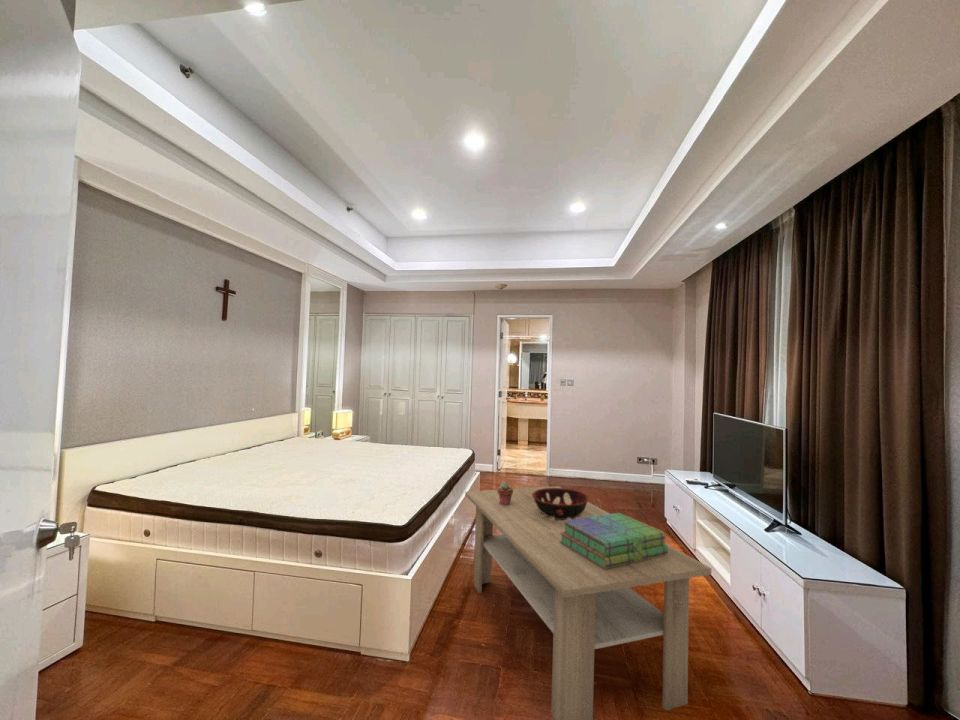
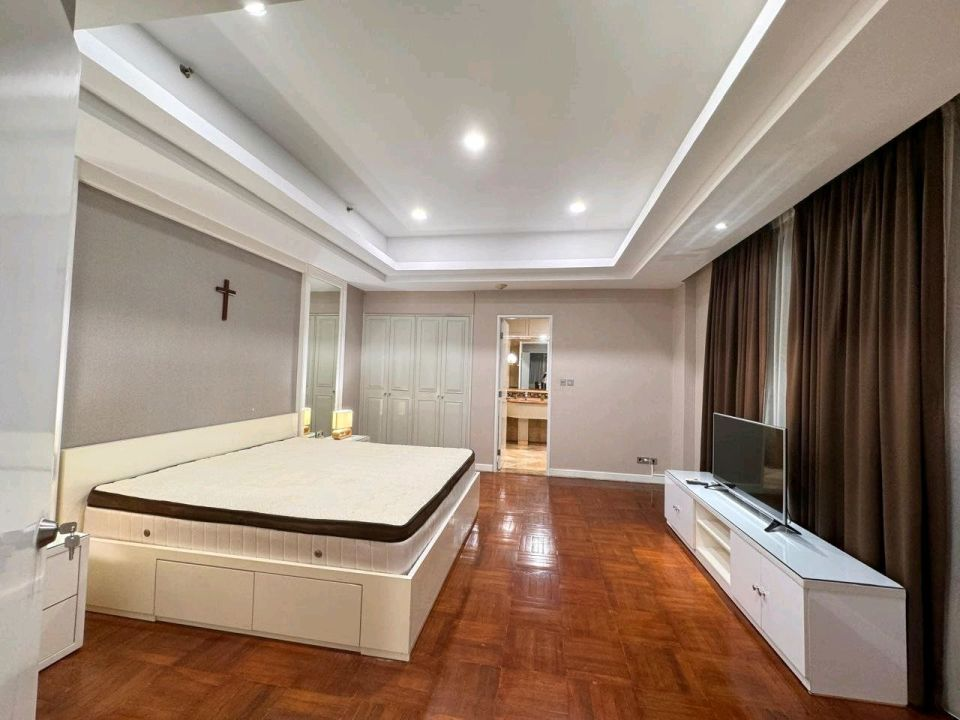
- potted succulent (505, 492)
- decorative bowl (559, 503)
- coffee table (558, 576)
- stack of books (612, 536)
